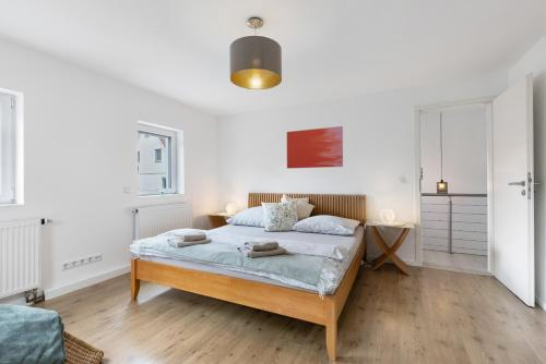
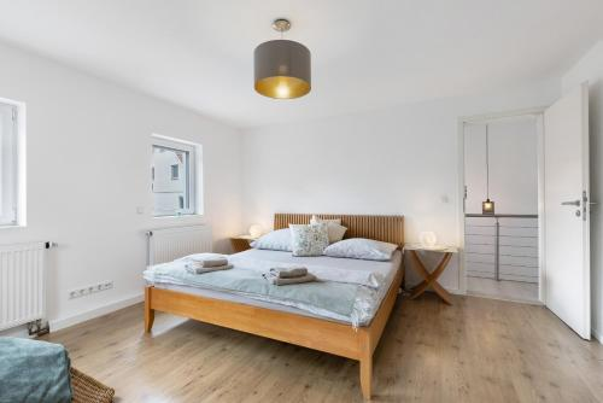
- wall art (313, 148)
